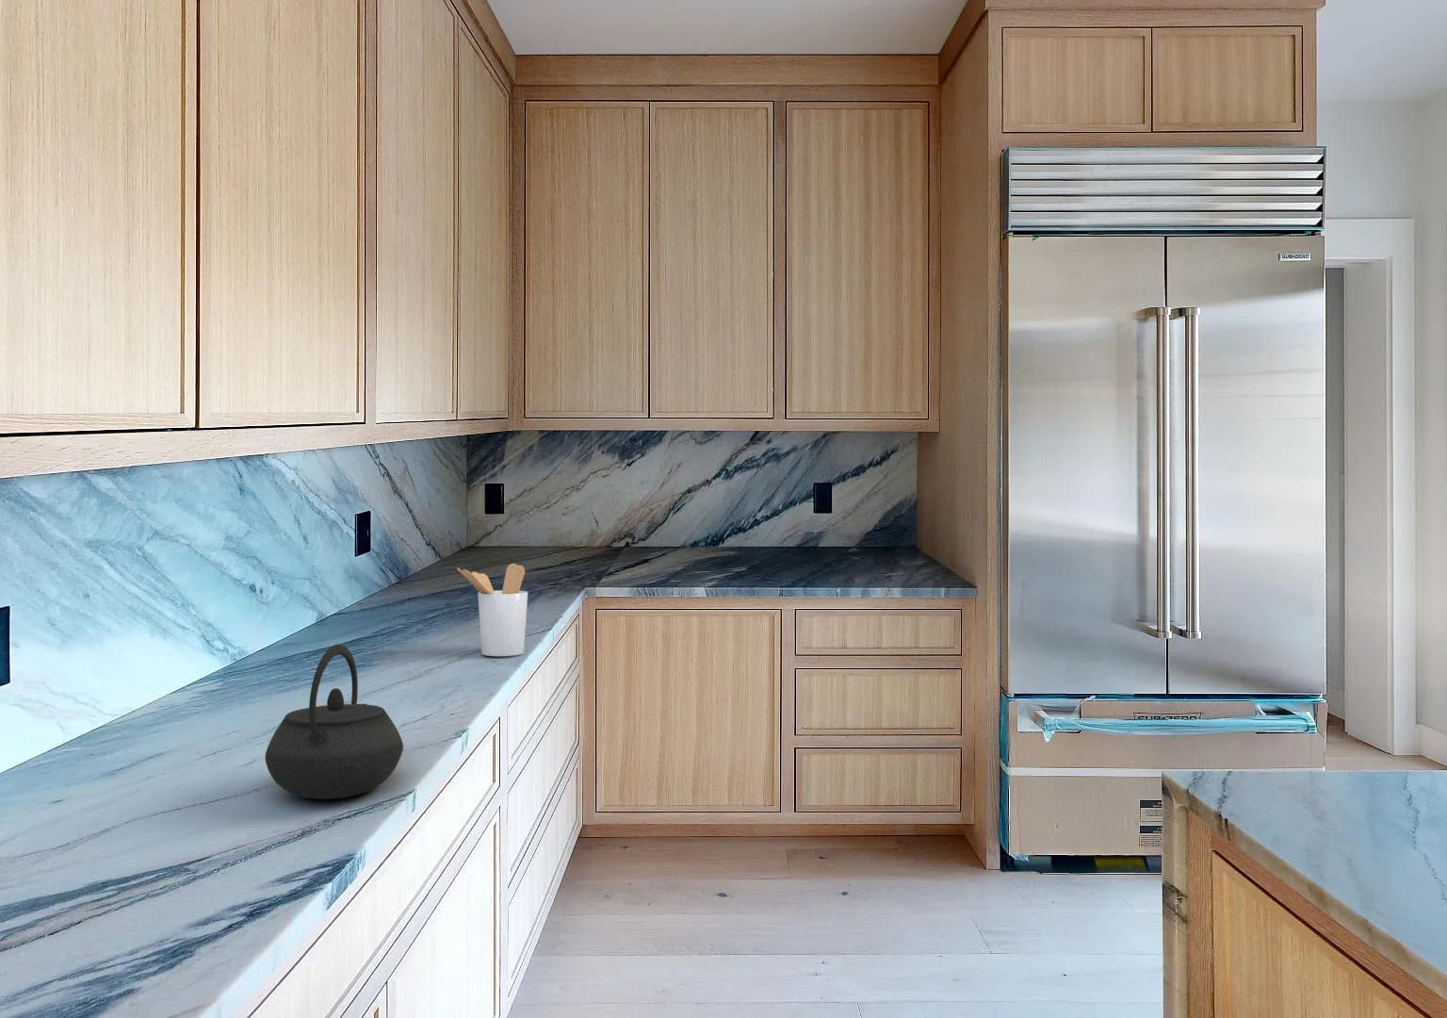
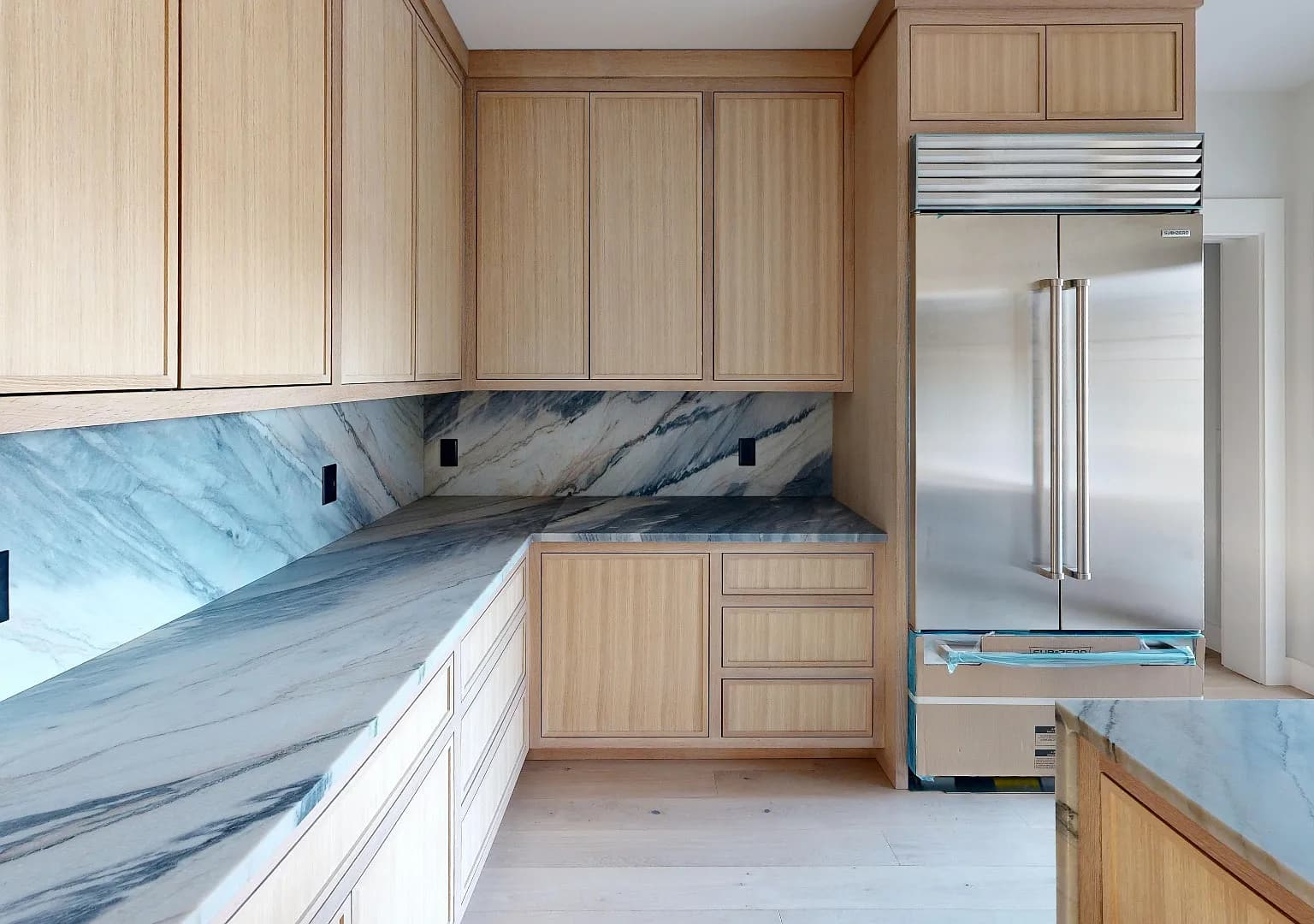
- kettle (338, 715)
- utensil holder (491, 608)
